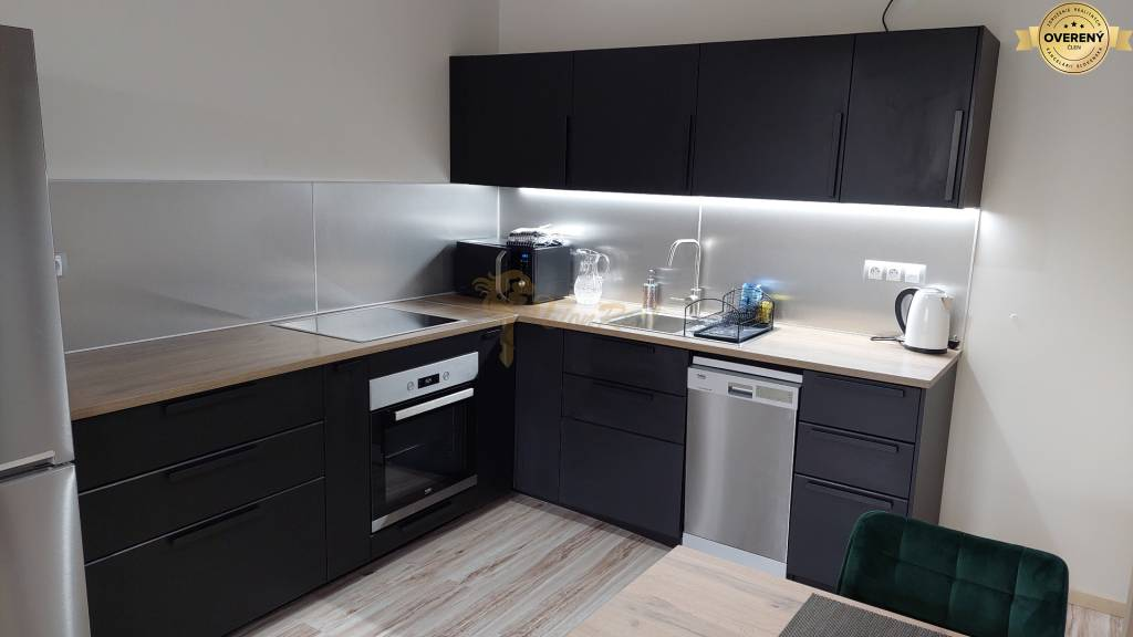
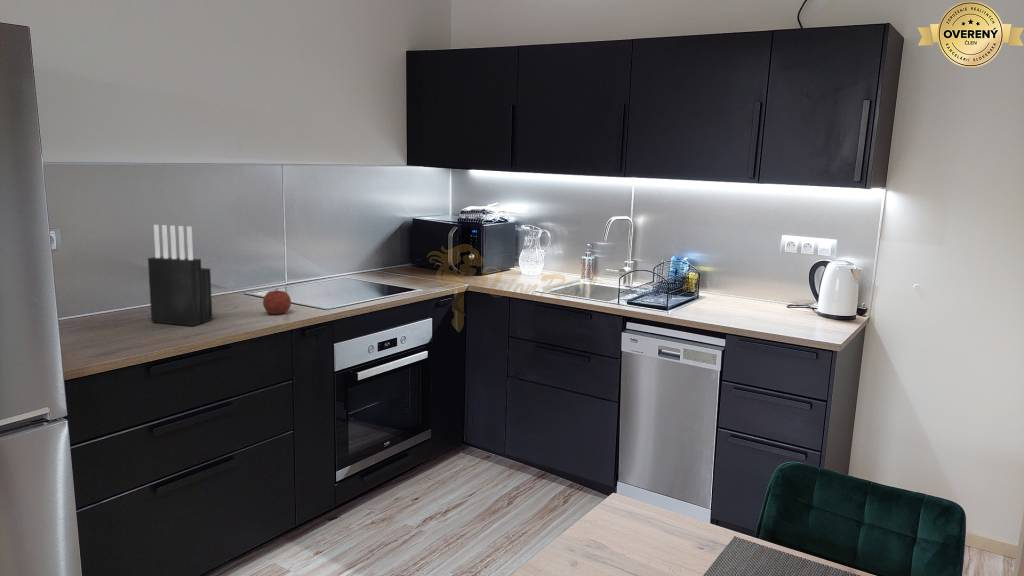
+ fruit (277, 300)
+ knife block (182, 273)
